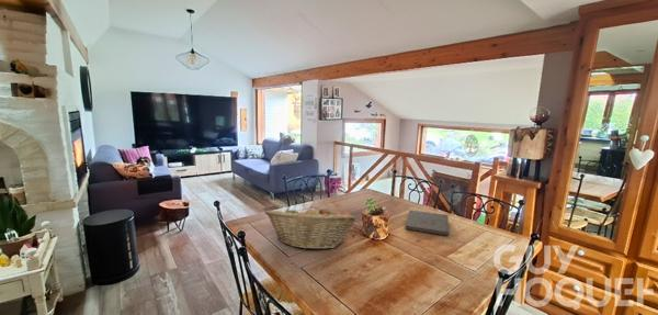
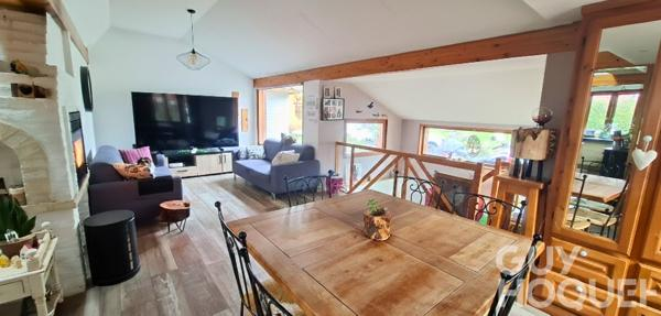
- pizza box (427, 221)
- fruit basket (309, 222)
